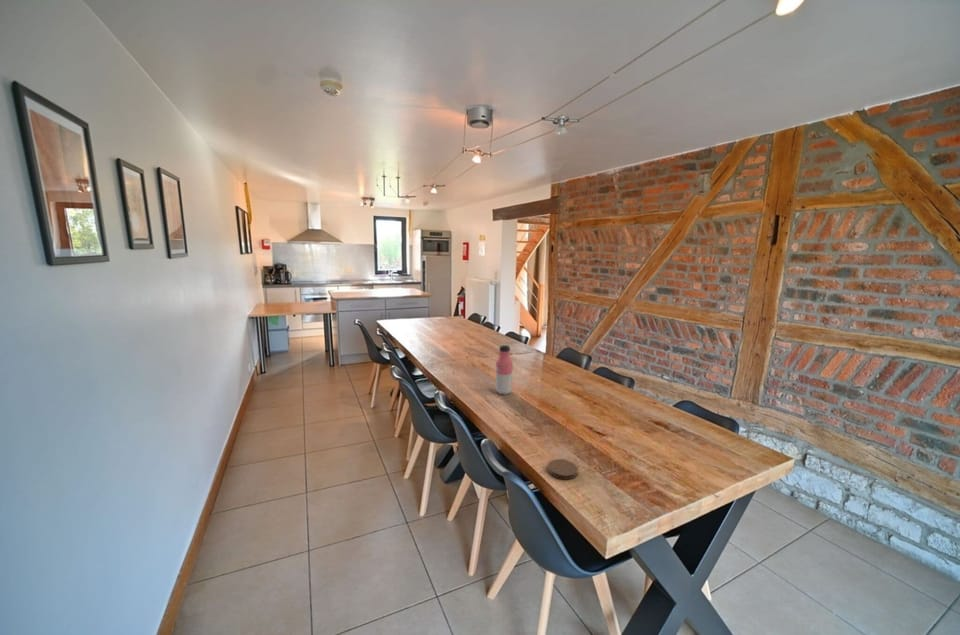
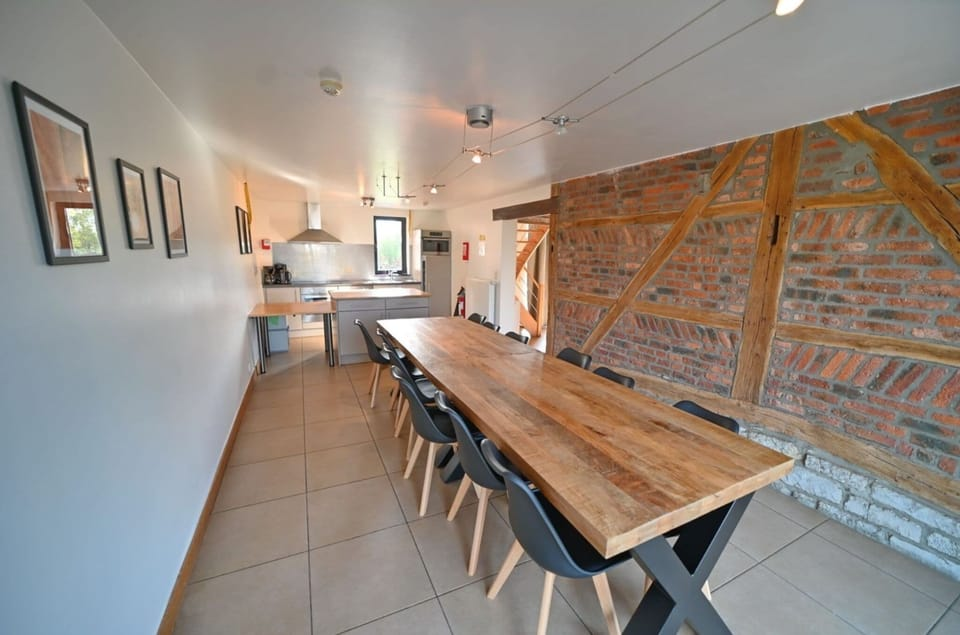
- water bottle (504, 369)
- coaster (562, 468)
